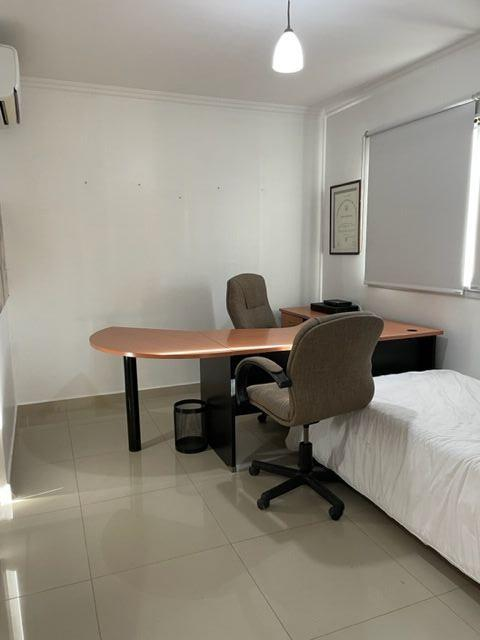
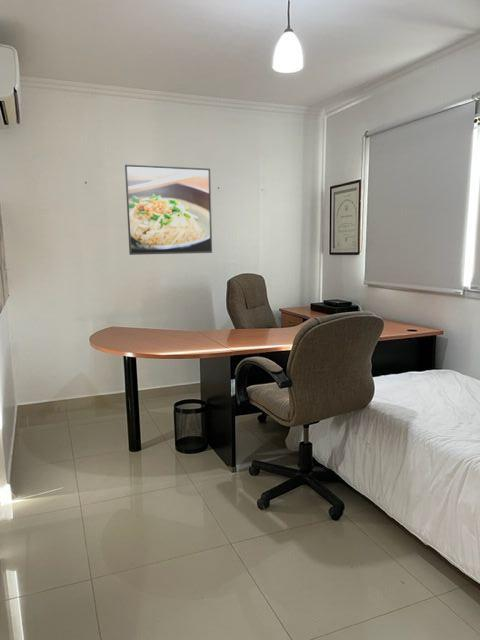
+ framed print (170, 210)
